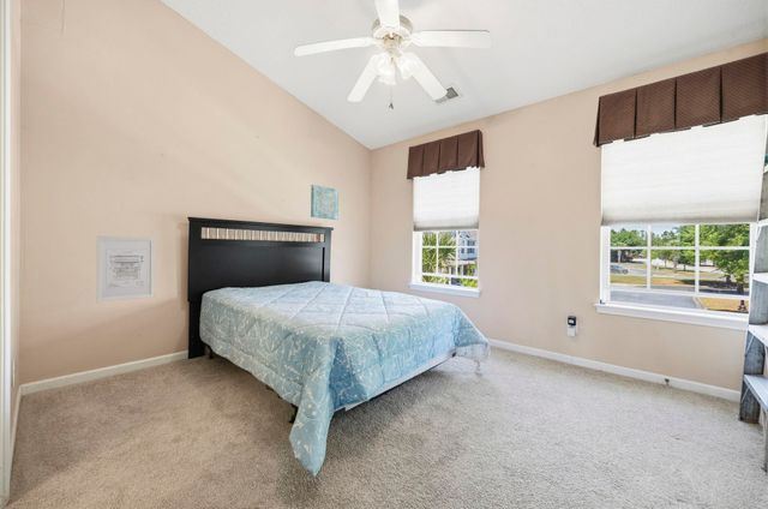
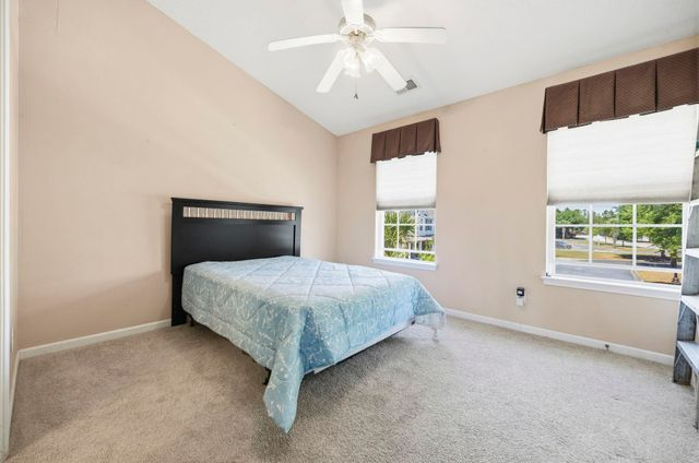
- wall art (324, 202)
- wall art (127, 268)
